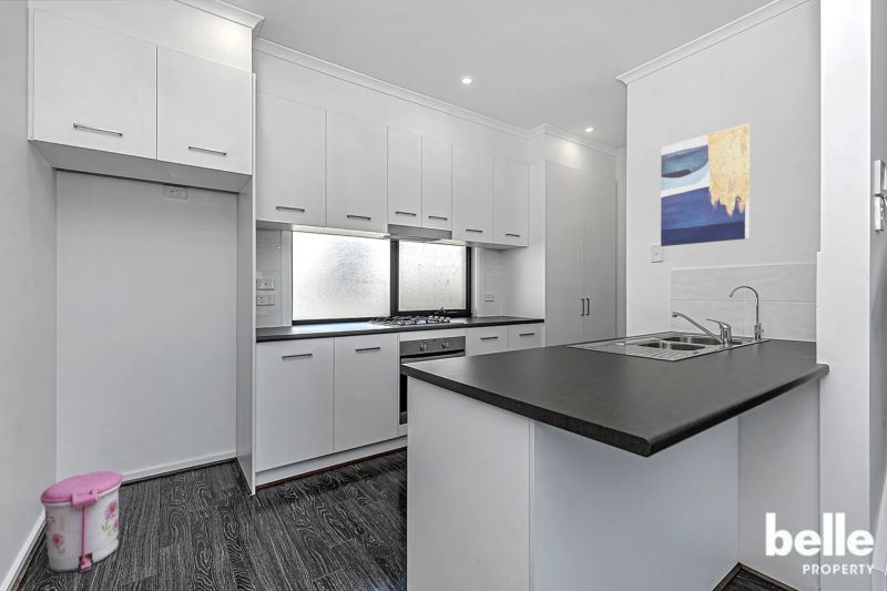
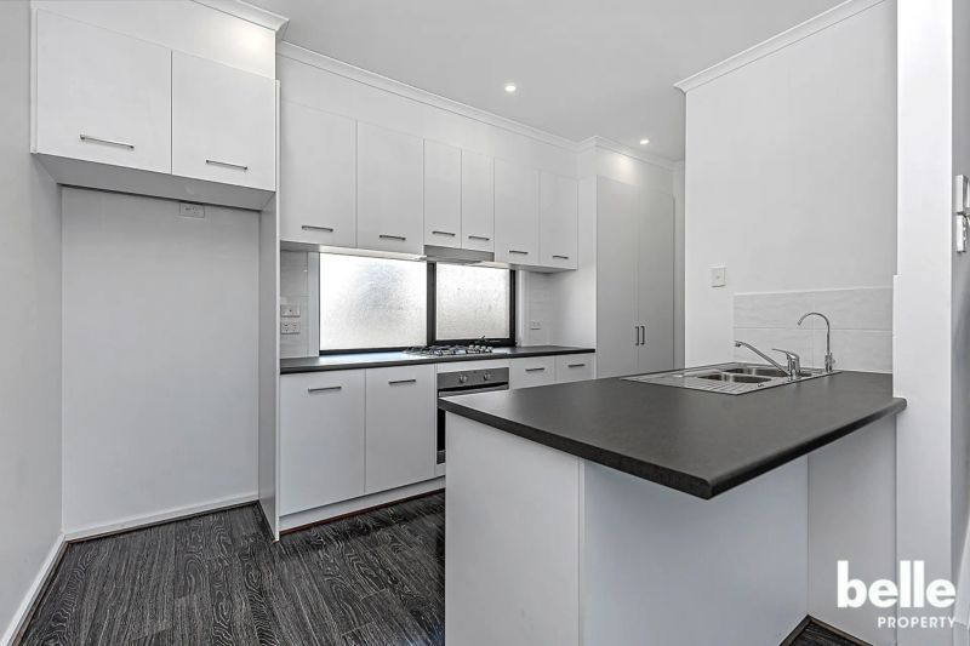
- trash can (83, 517)
- wall art (702, 190)
